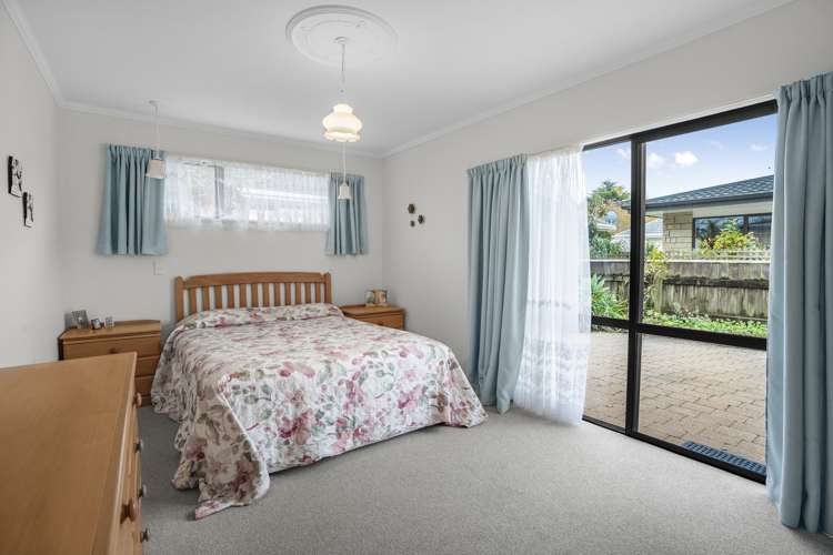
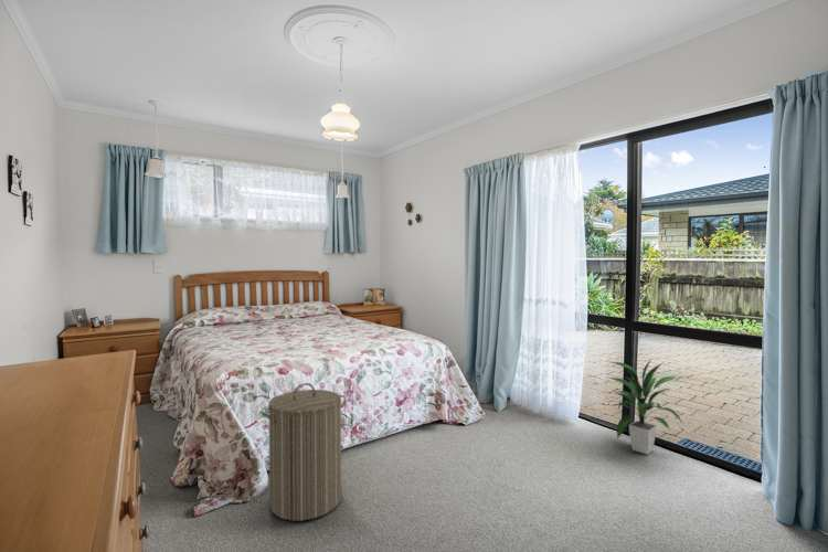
+ laundry hamper (306, 442)
+ indoor plant (639, 403)
